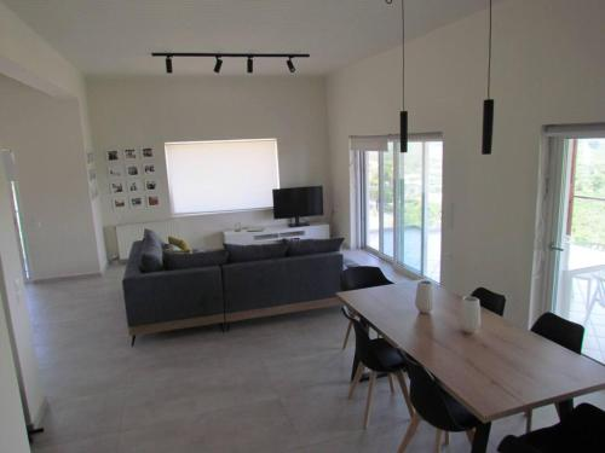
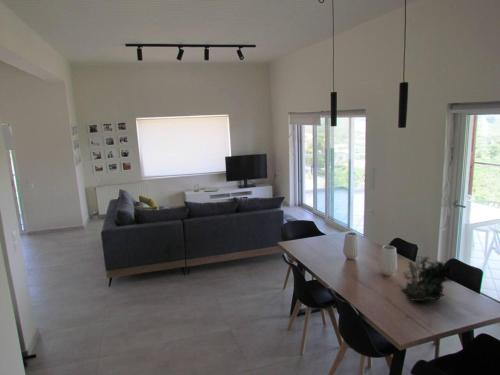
+ plant (421, 276)
